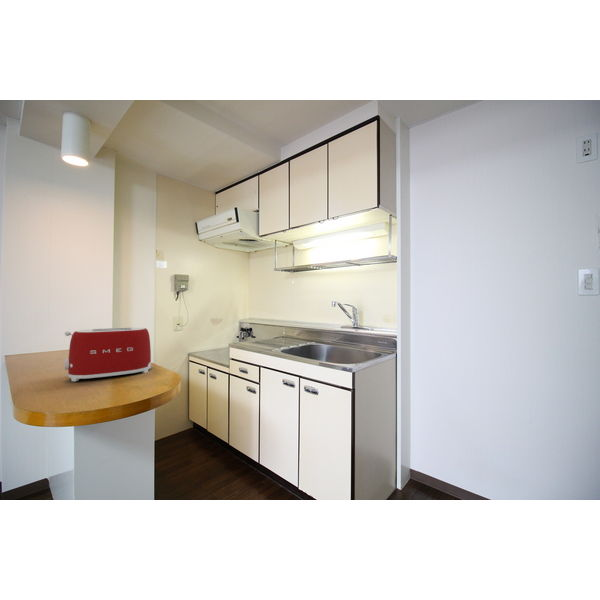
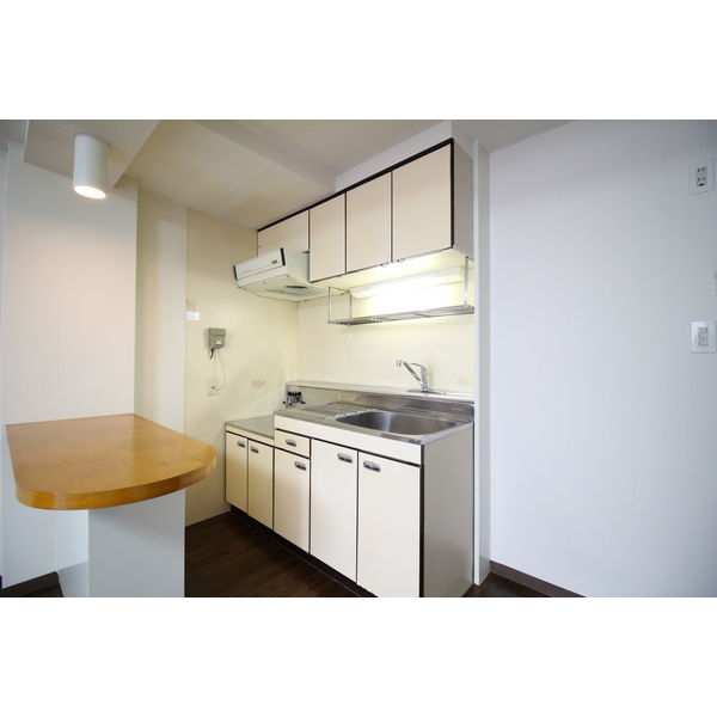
- toaster (110, 351)
